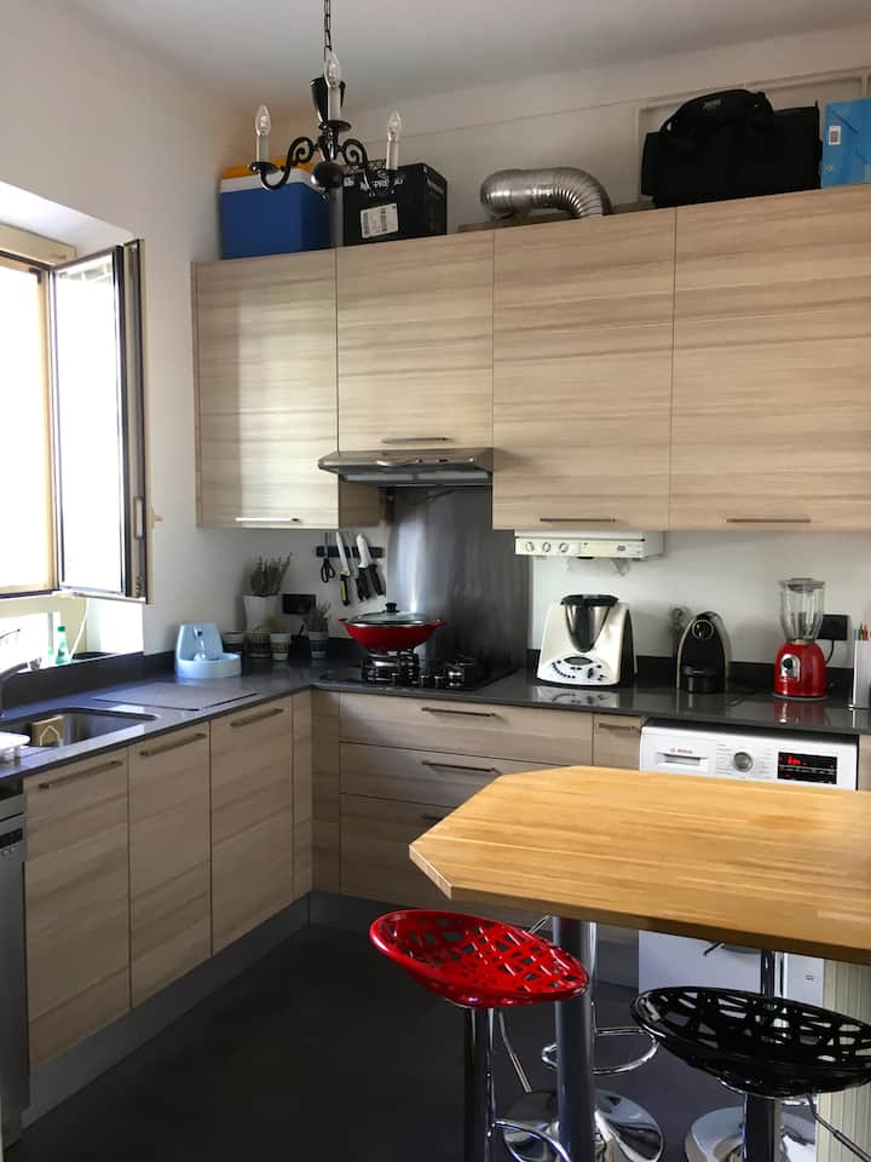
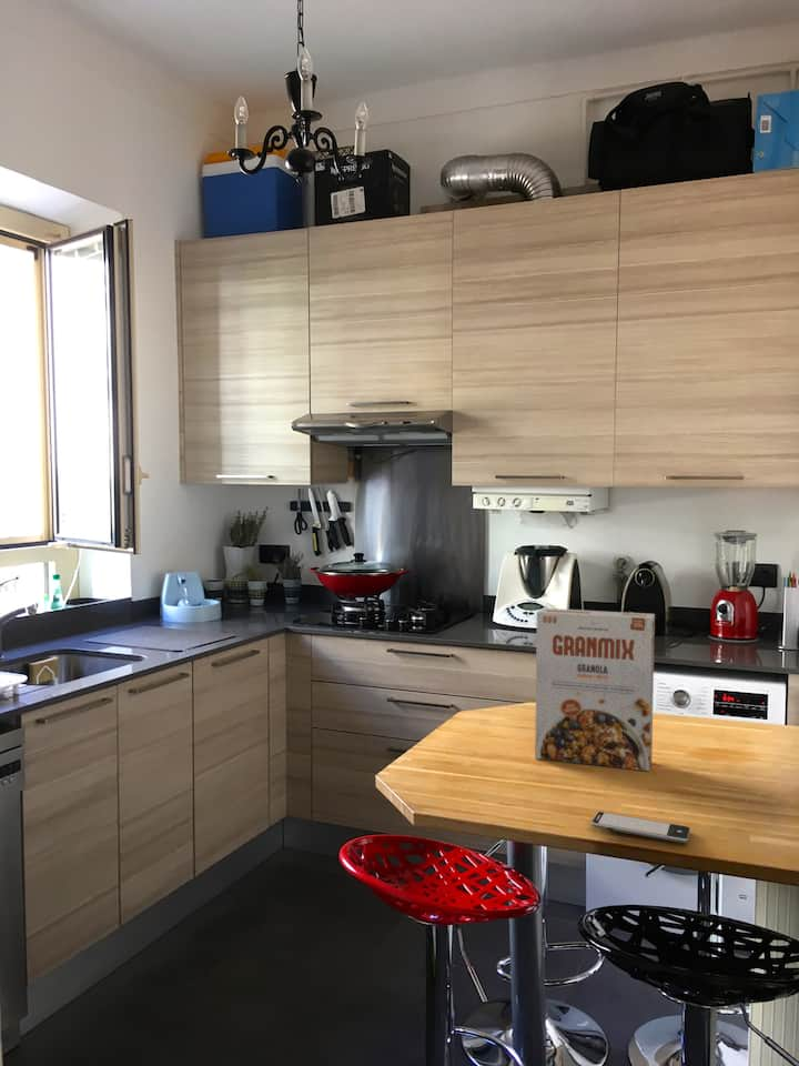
+ cereal box (594, 686)
+ smartphone (640, 826)
